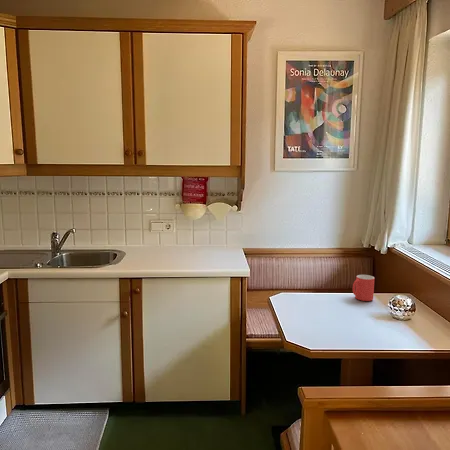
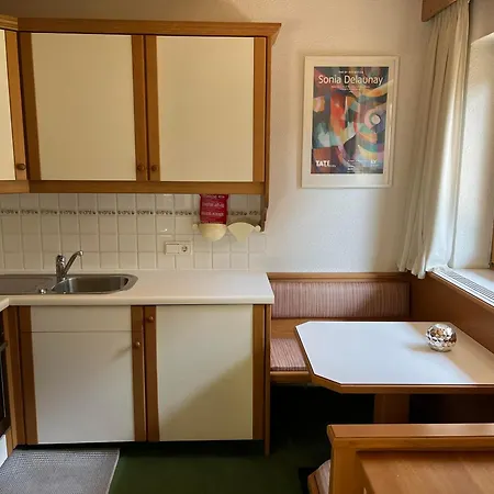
- mug (362, 288)
